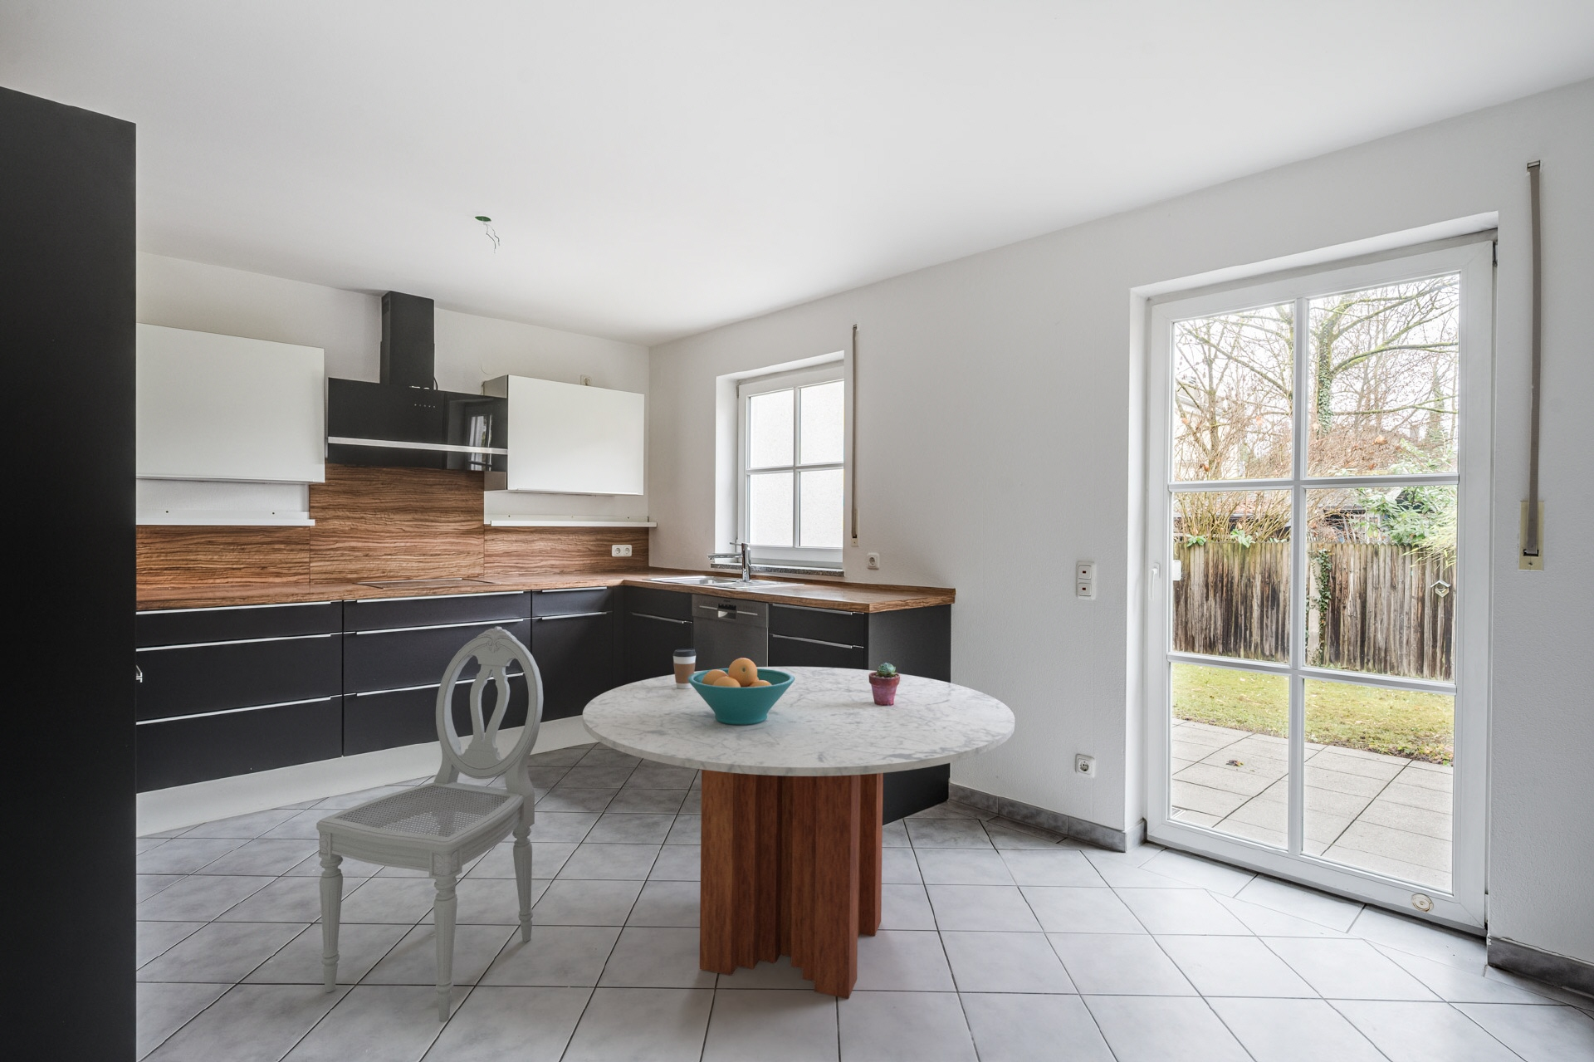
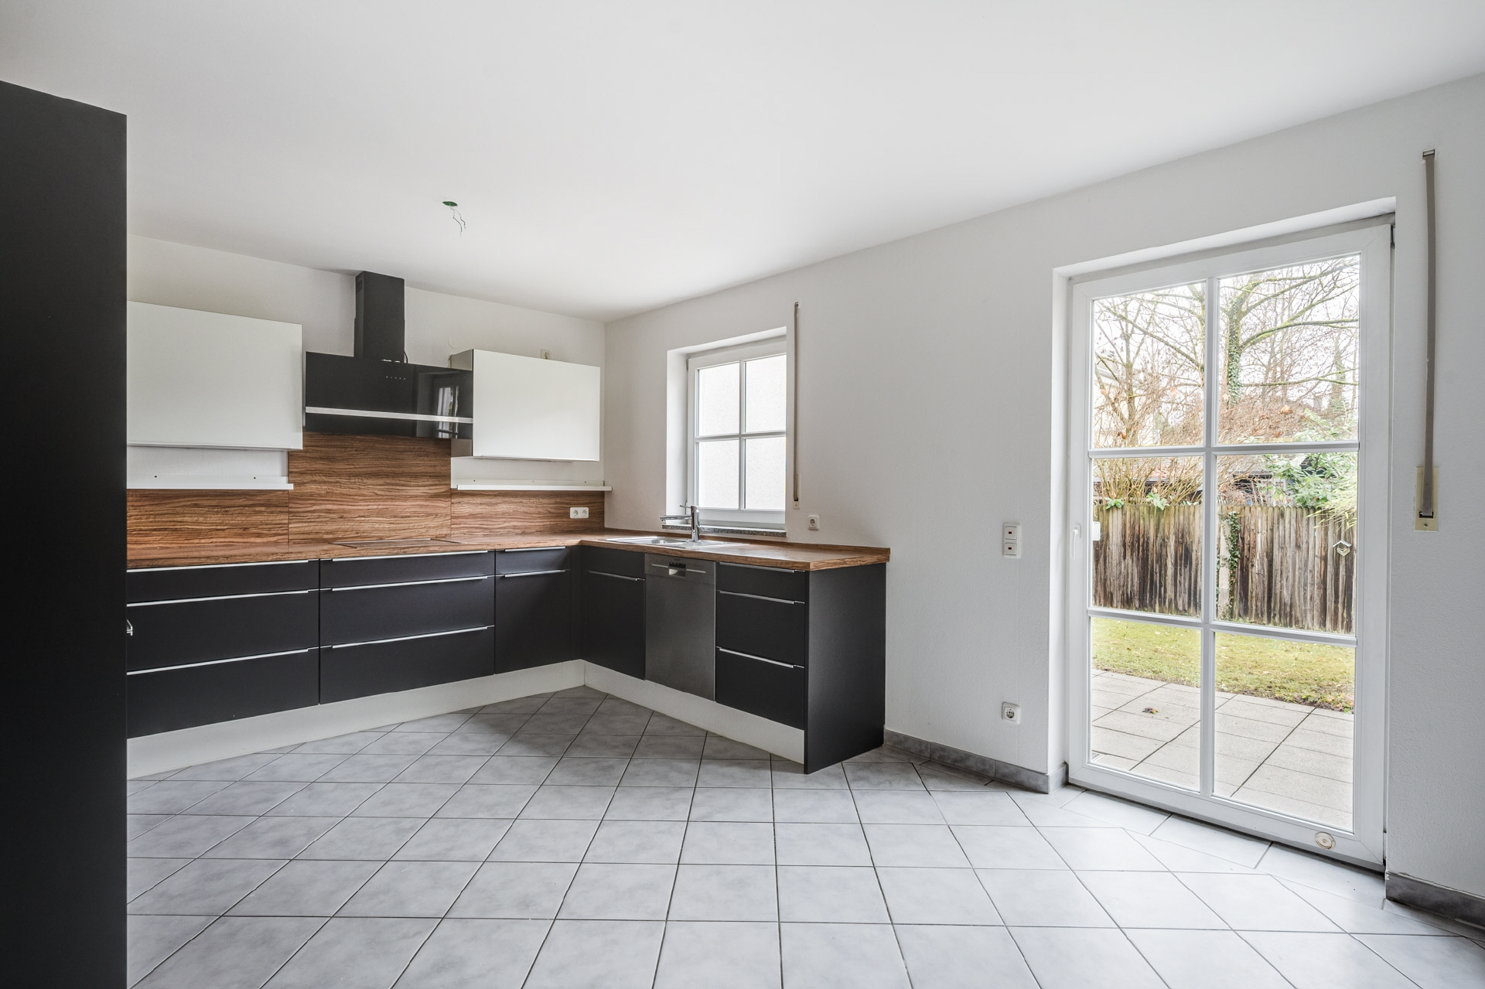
- potted succulent (884, 682)
- coffee table (796, 824)
- dining chair (442, 800)
- coffee cup (684, 667)
- fruit bowl (742, 687)
